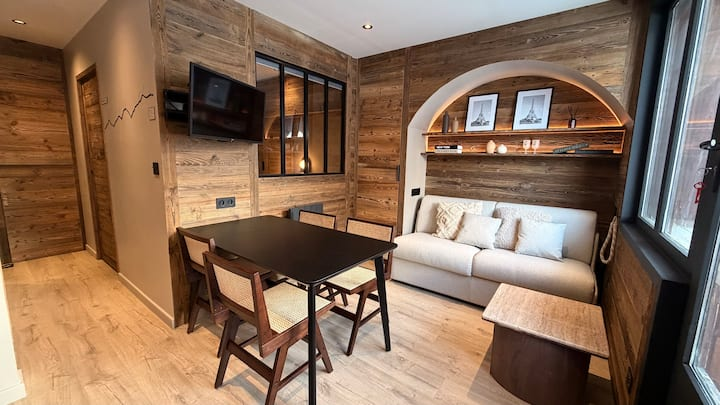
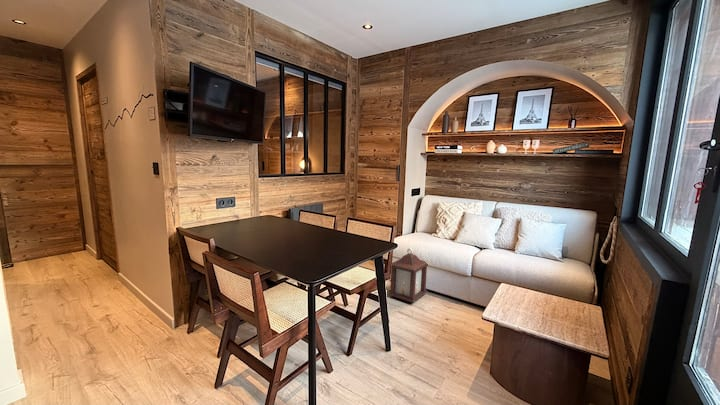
+ lantern (409, 272)
